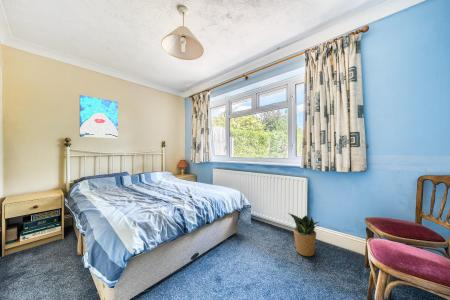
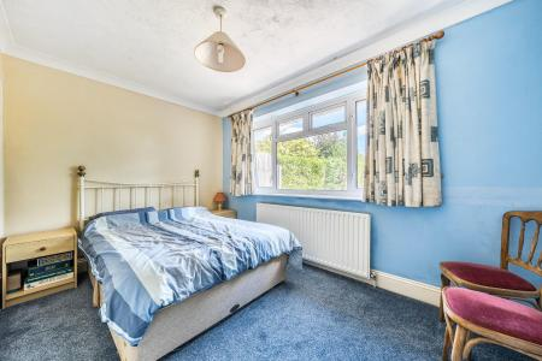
- wall art (99, 118)
- potted plant (304, 234)
